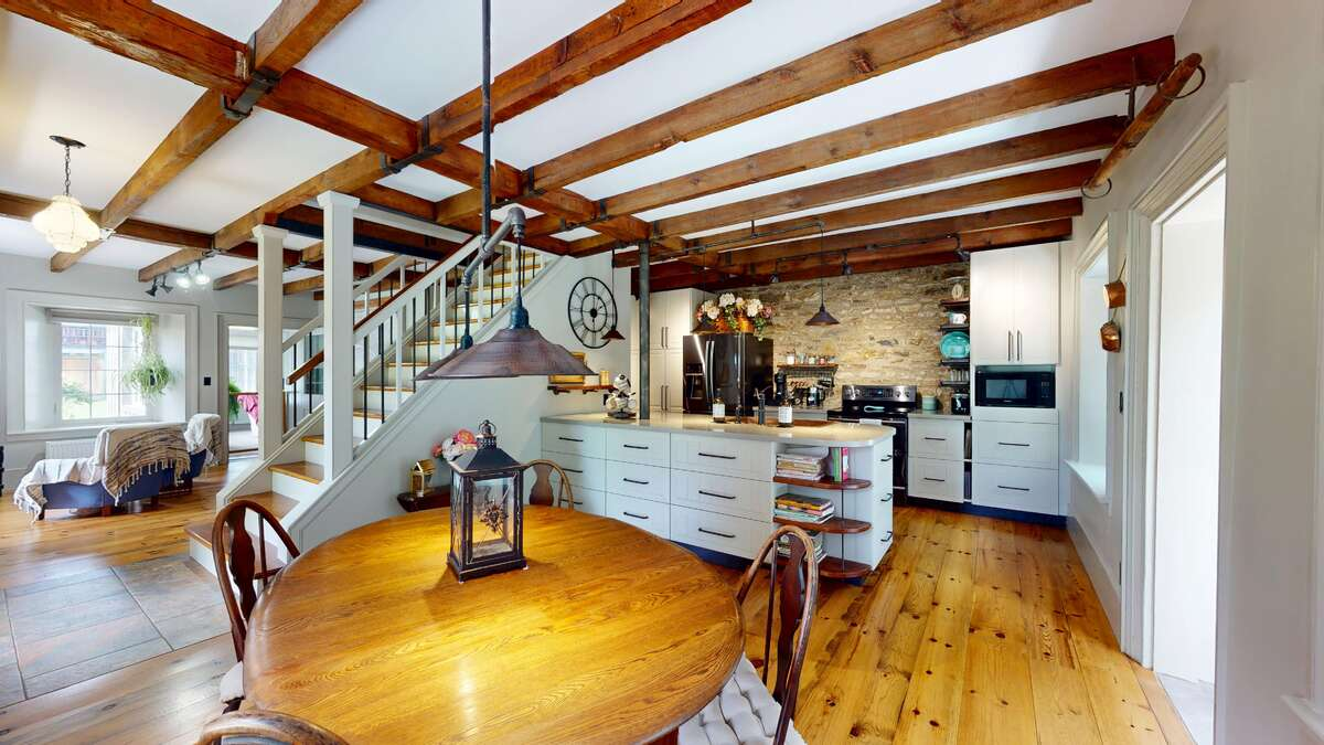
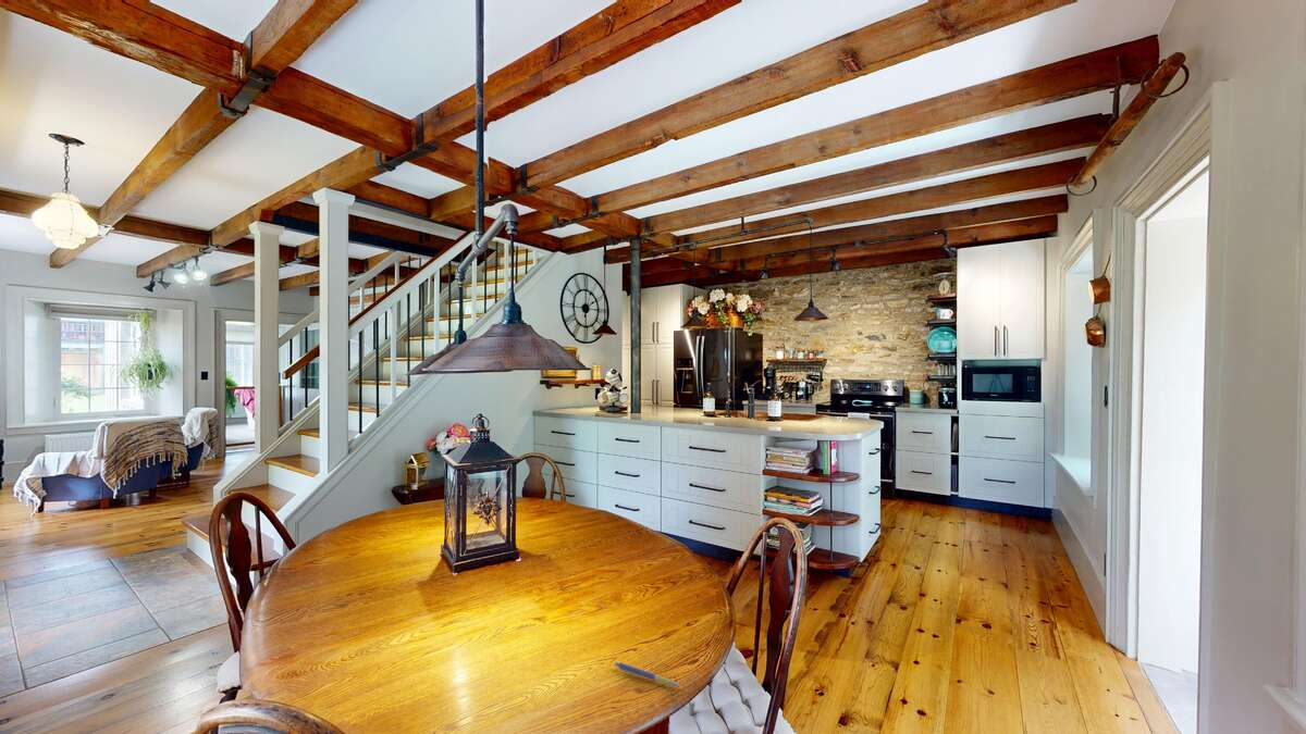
+ pen (646, 674)
